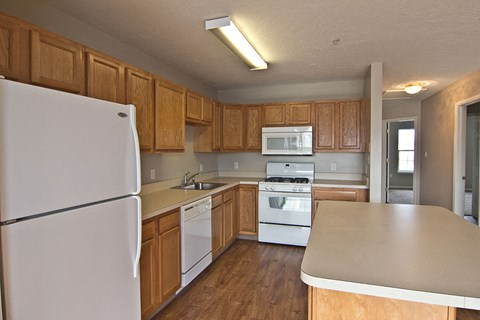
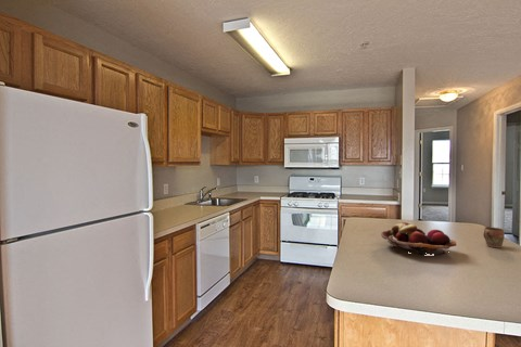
+ mug (492, 236)
+ fruit basket (415, 236)
